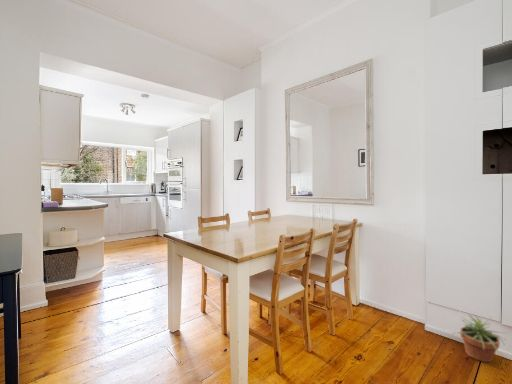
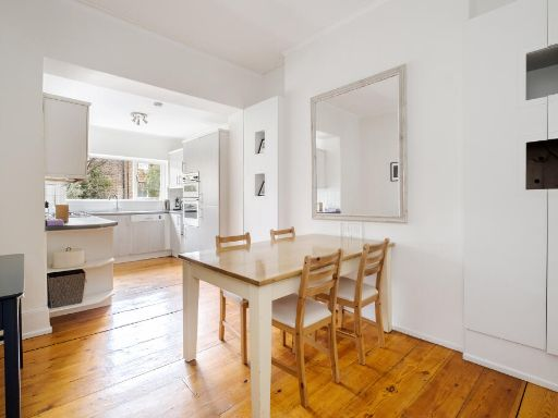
- potted plant (480, 336)
